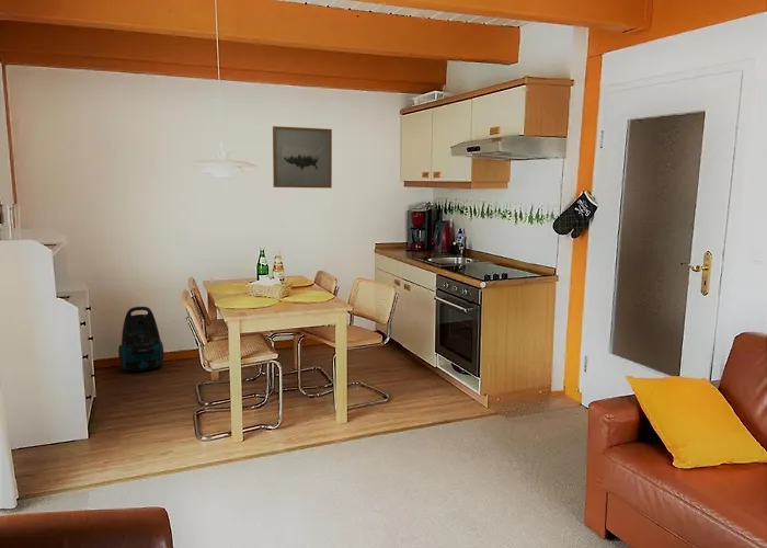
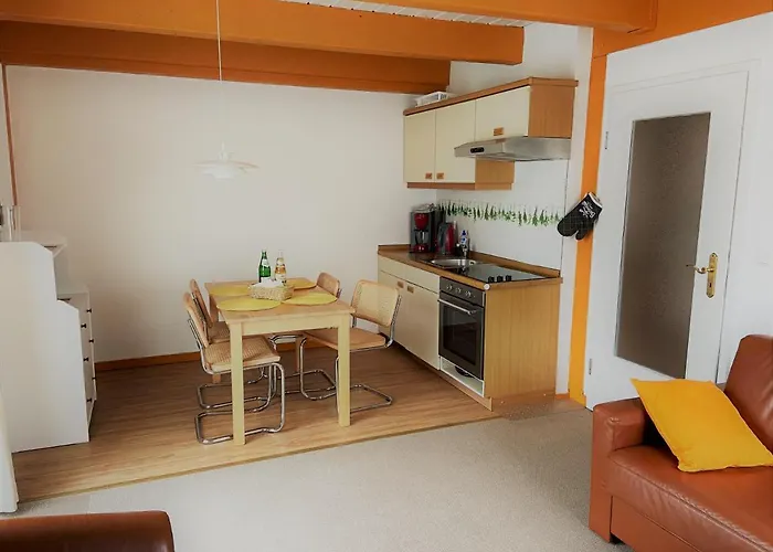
- wall art (302, 158)
- vacuum cleaner (140, 338)
